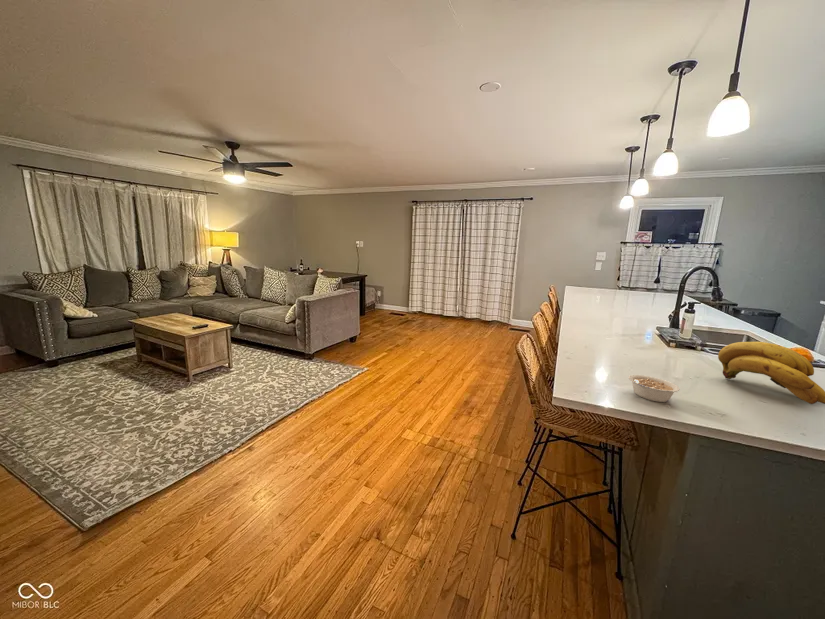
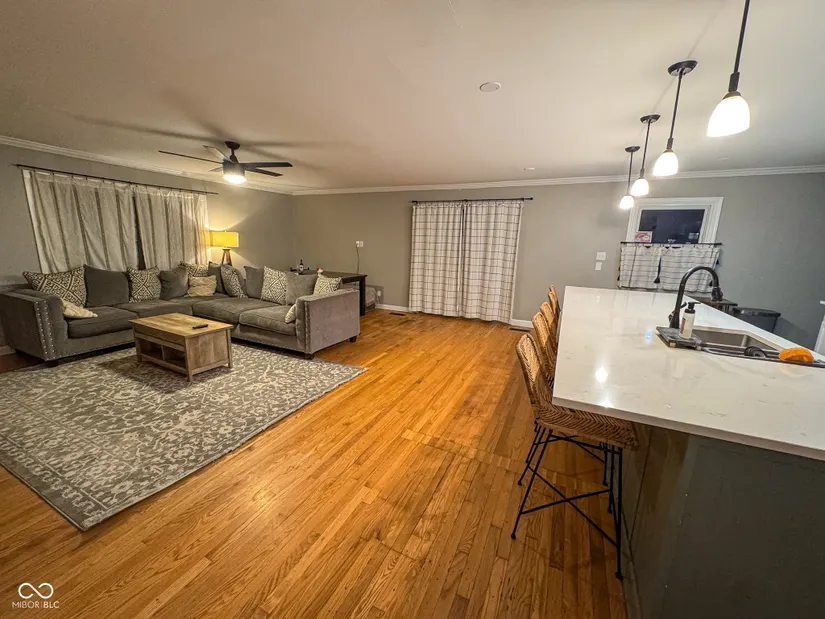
- banana bunch (771, 367)
- legume (654, 388)
